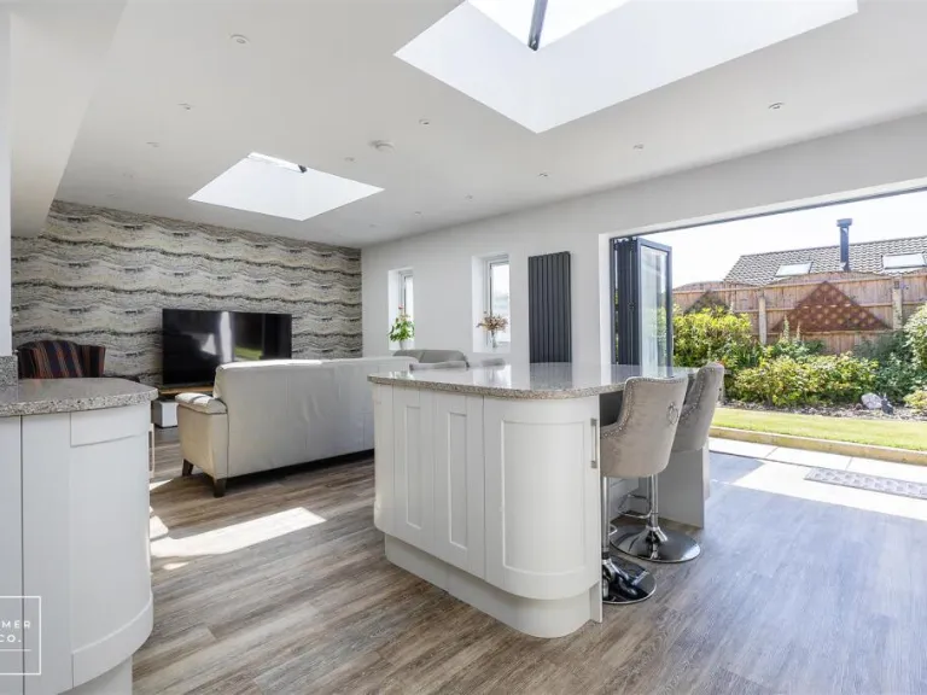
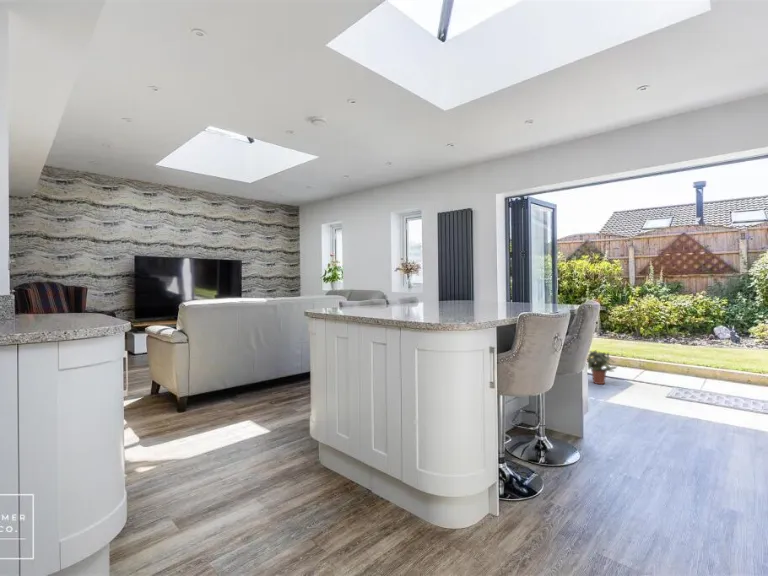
+ potted plant (599, 366)
